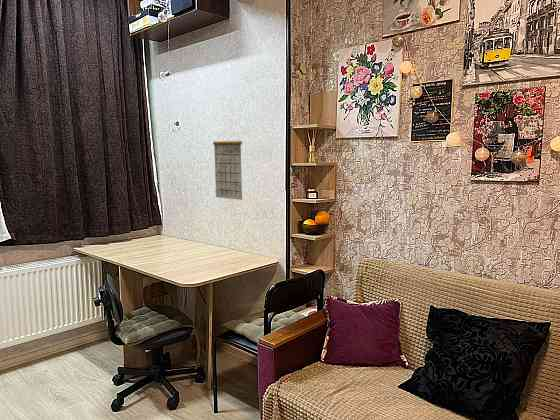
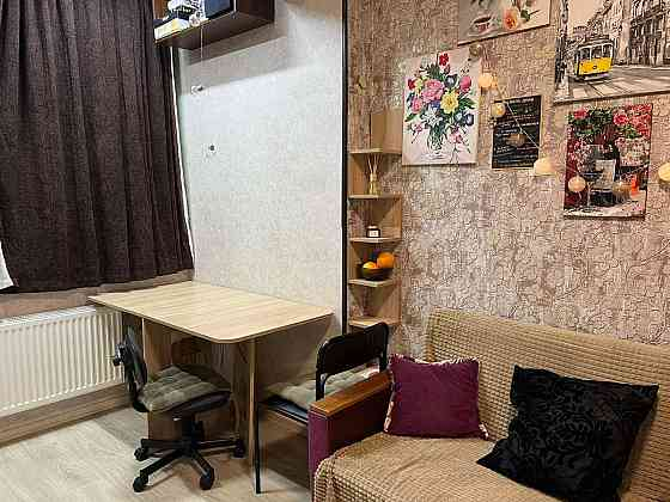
- calendar (227, 163)
